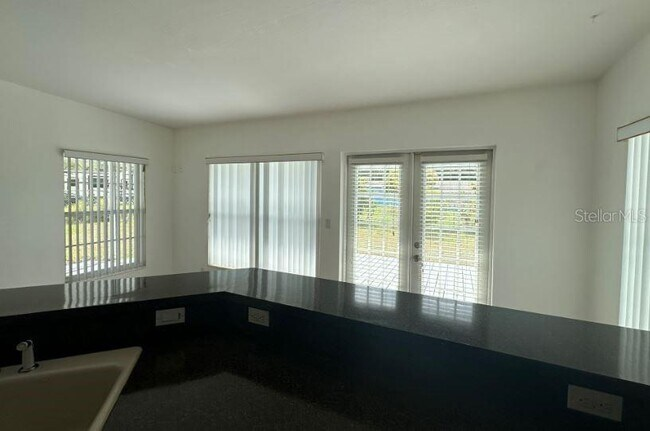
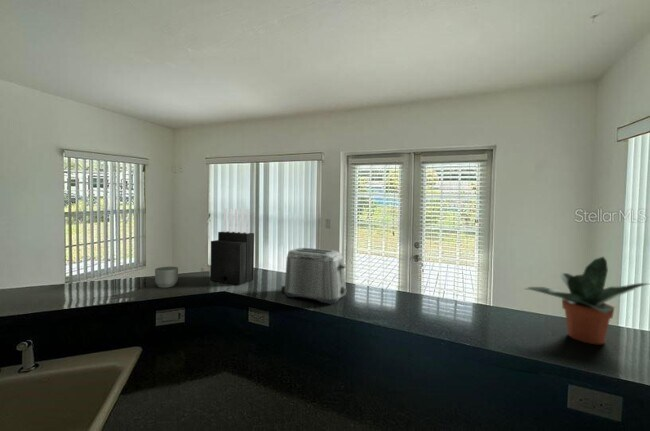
+ potted plant (586, 298)
+ mug (168, 276)
+ knife block (230, 244)
+ toaster (312, 273)
